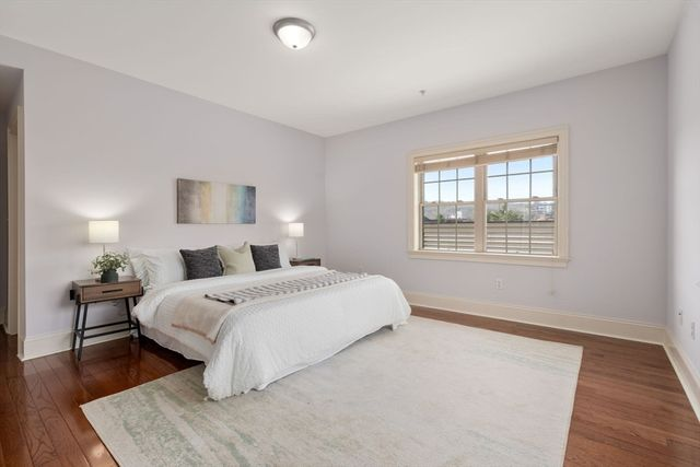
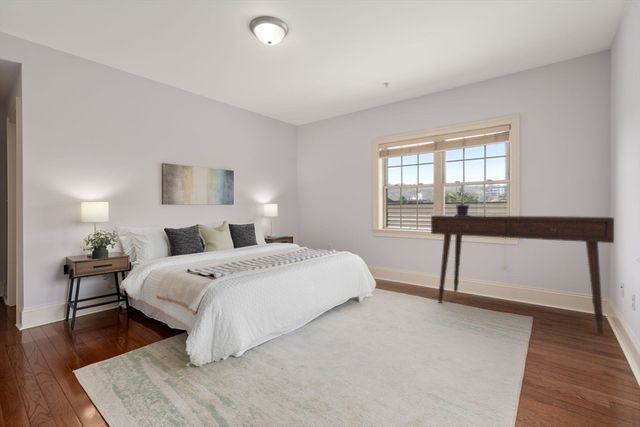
+ potted plant (463, 202)
+ desk (513, 237)
